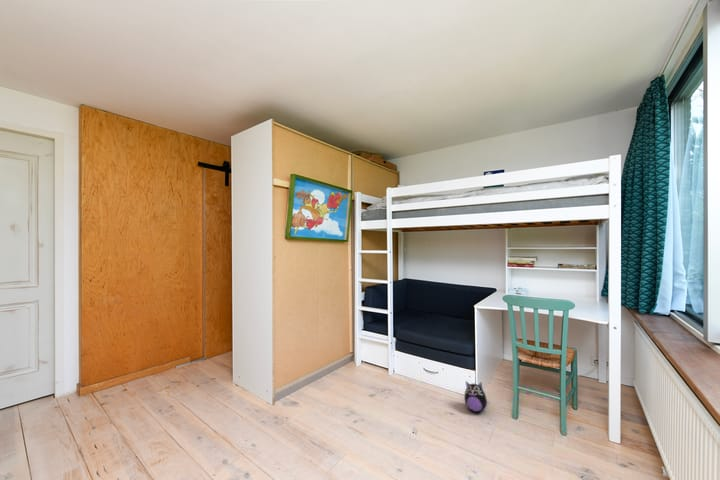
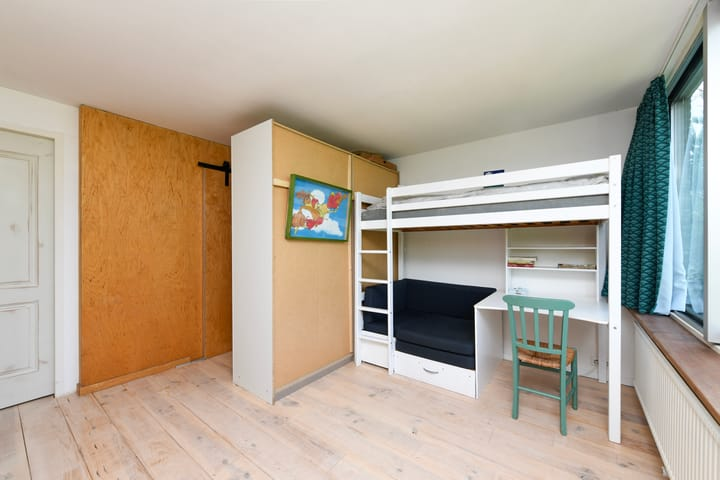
- plush toy (476, 395)
